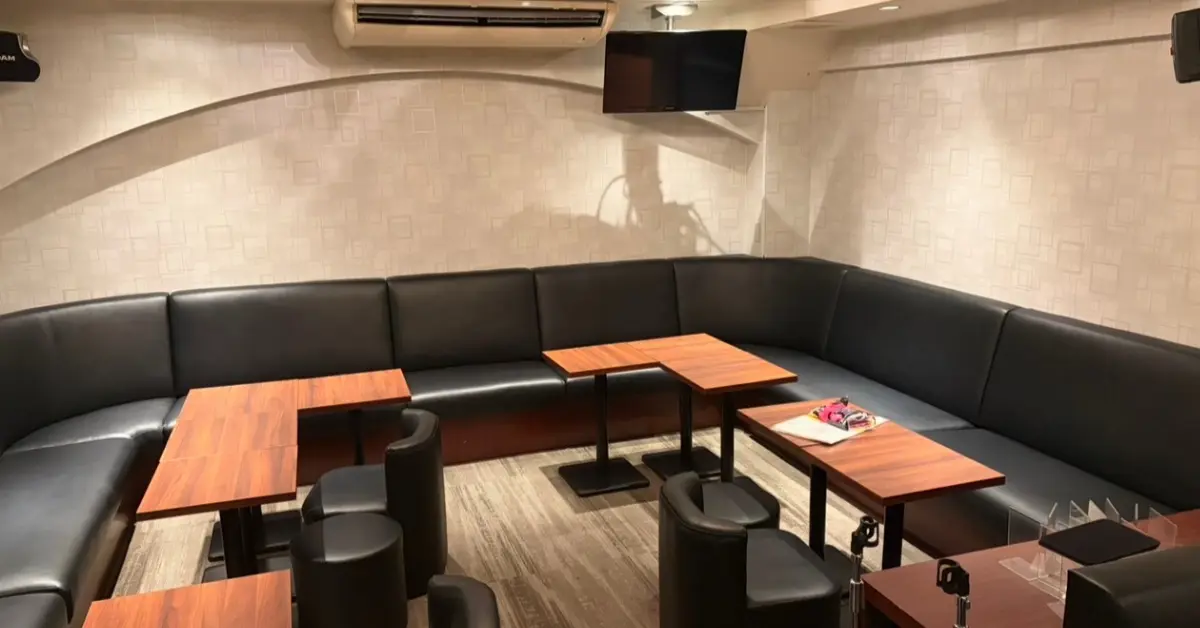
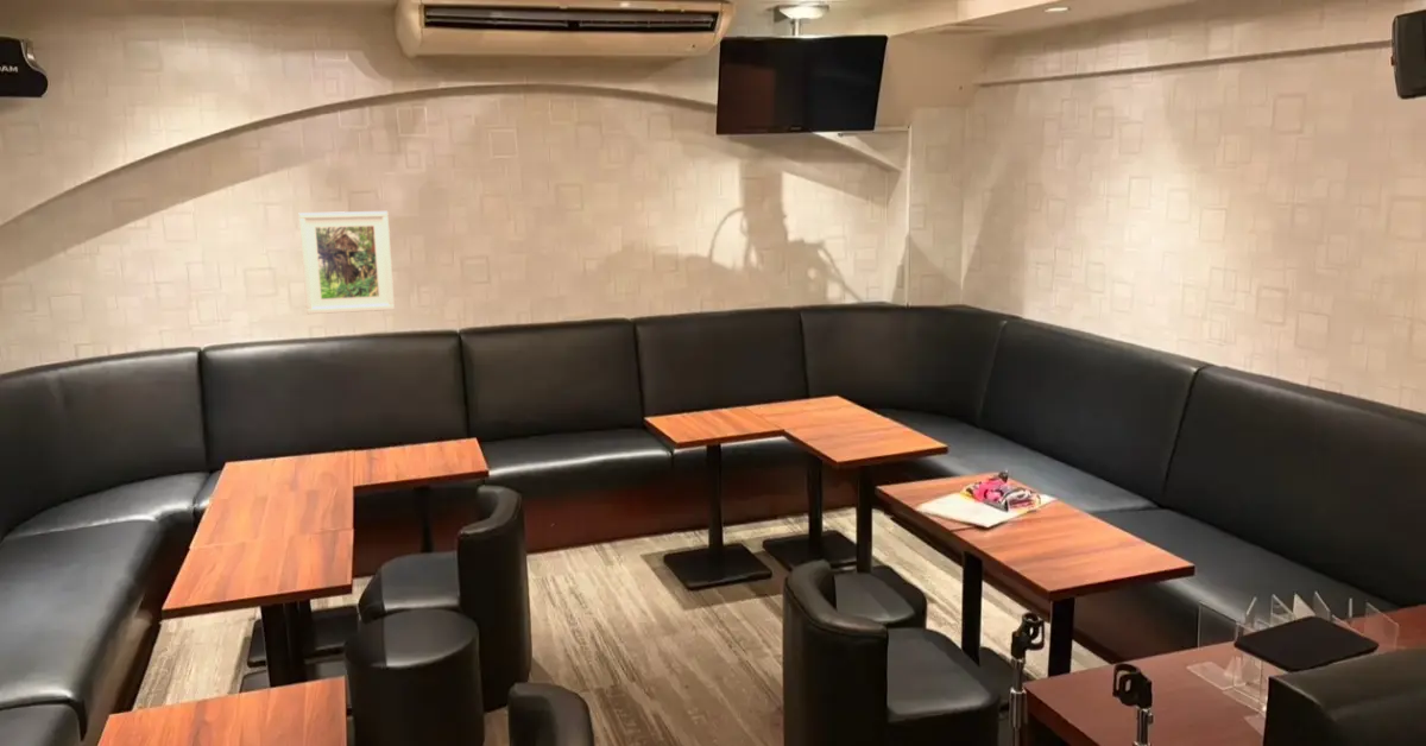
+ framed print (347, 261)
